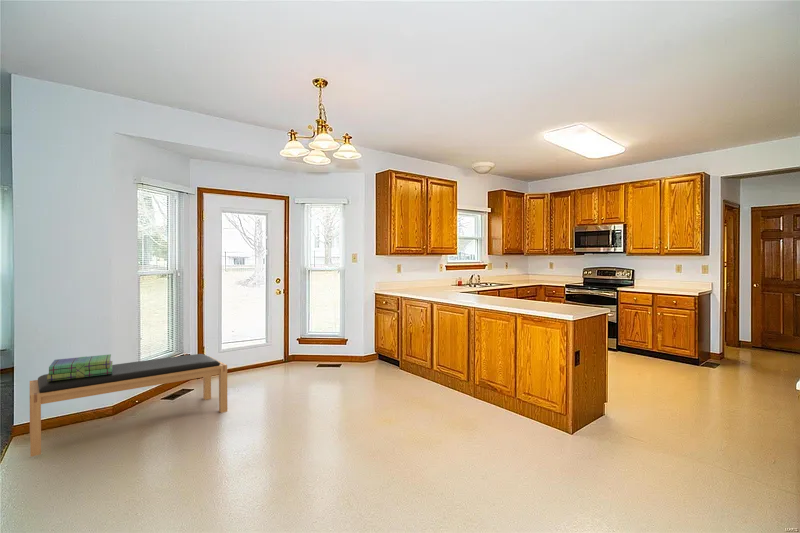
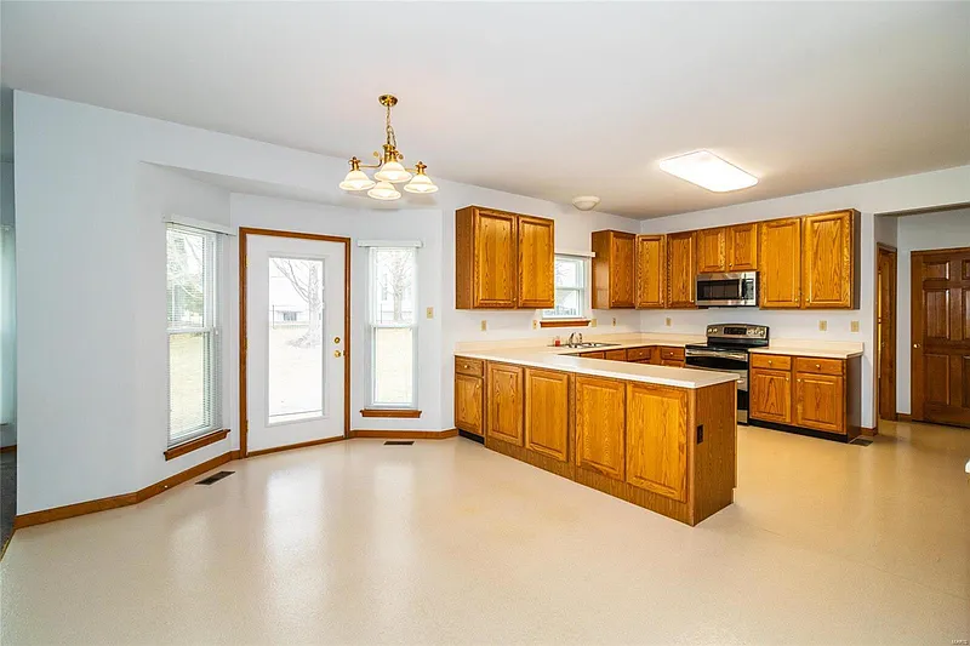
- bench (134, 388)
- stack of books (82, 366)
